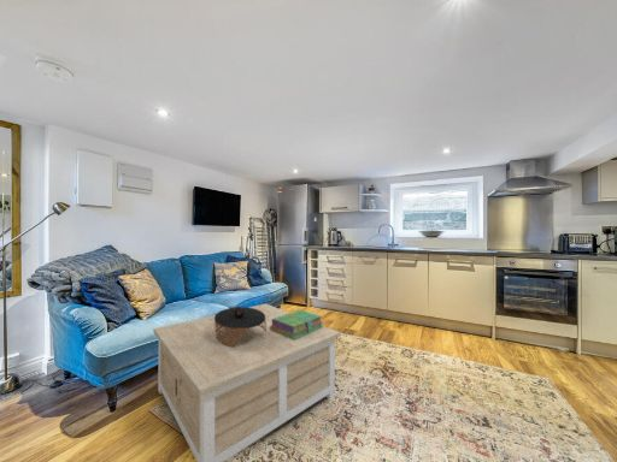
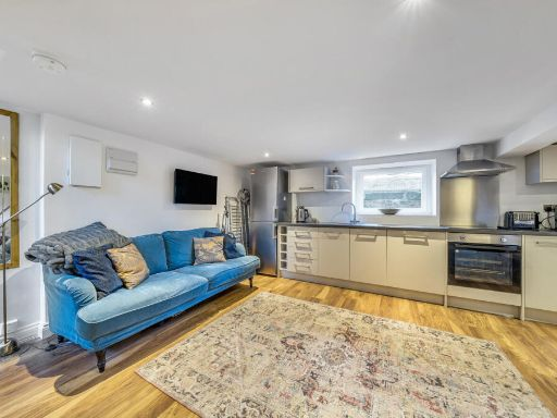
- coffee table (241, 321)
- stack of books (296, 322)
- coffee table (245, 362)
